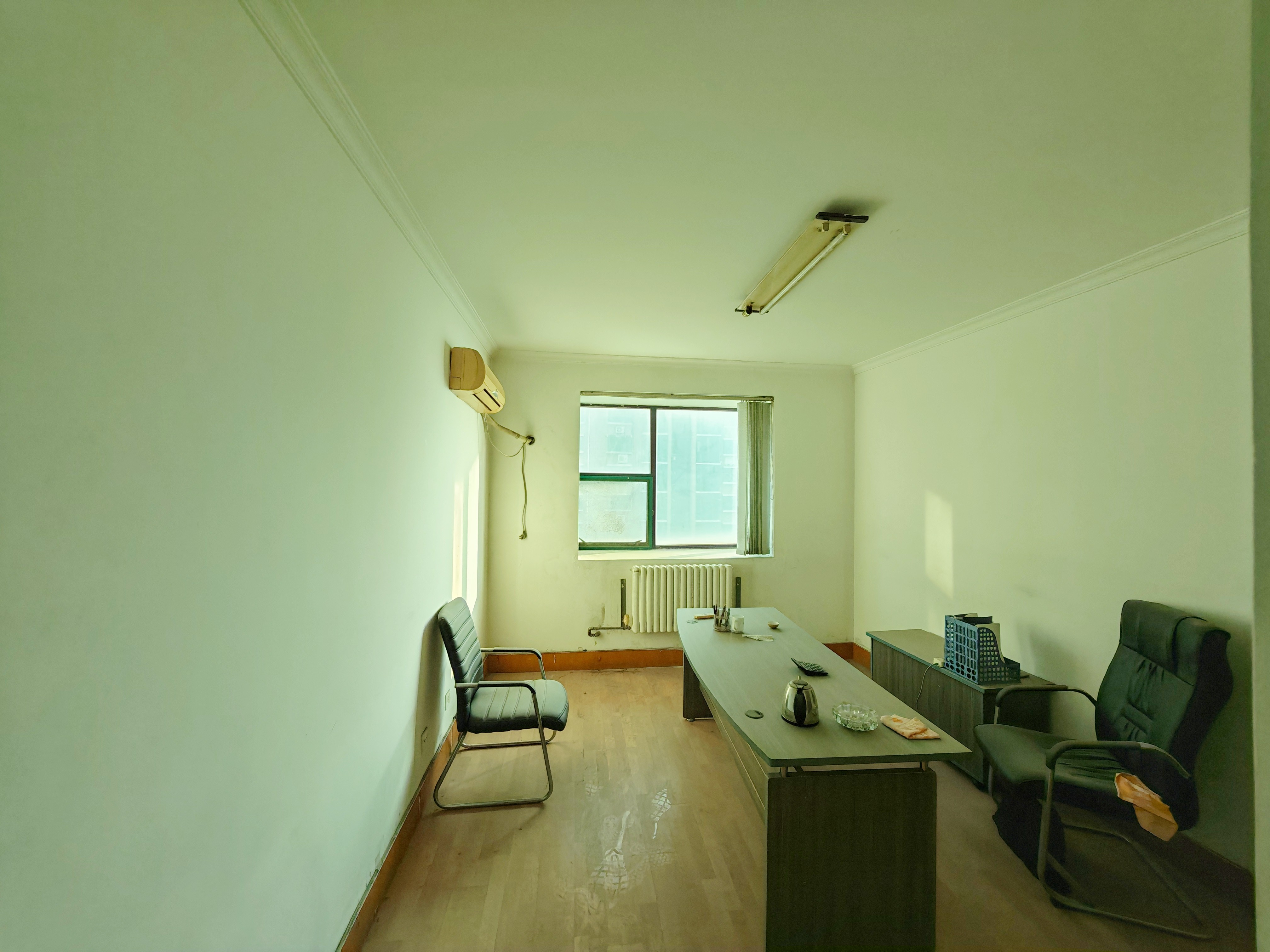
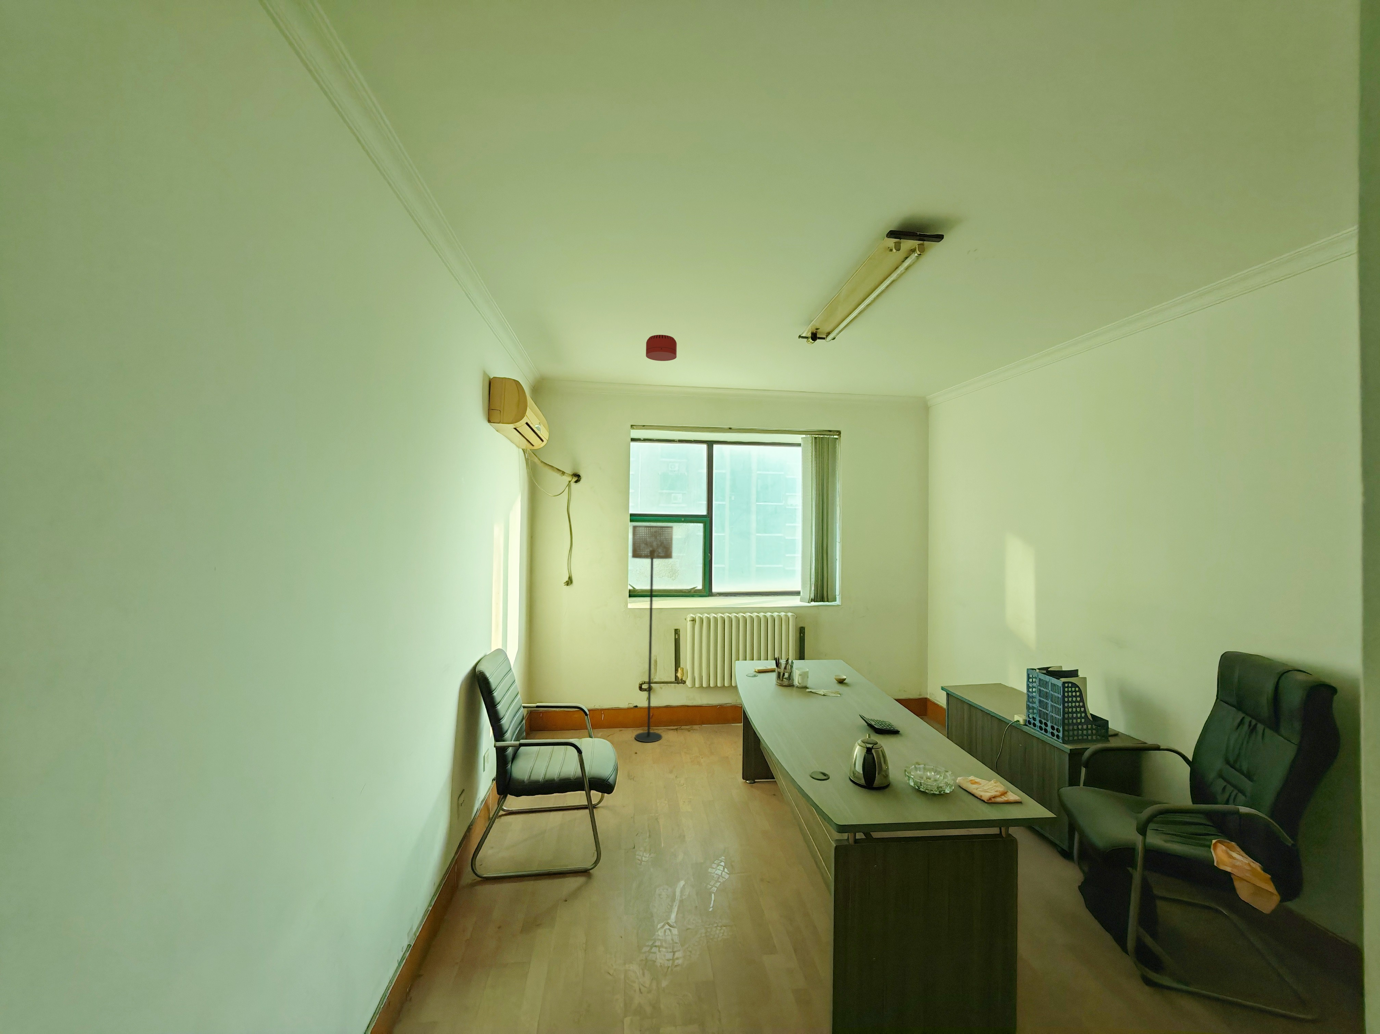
+ floor lamp (650, 631)
+ smoke detector (662, 348)
